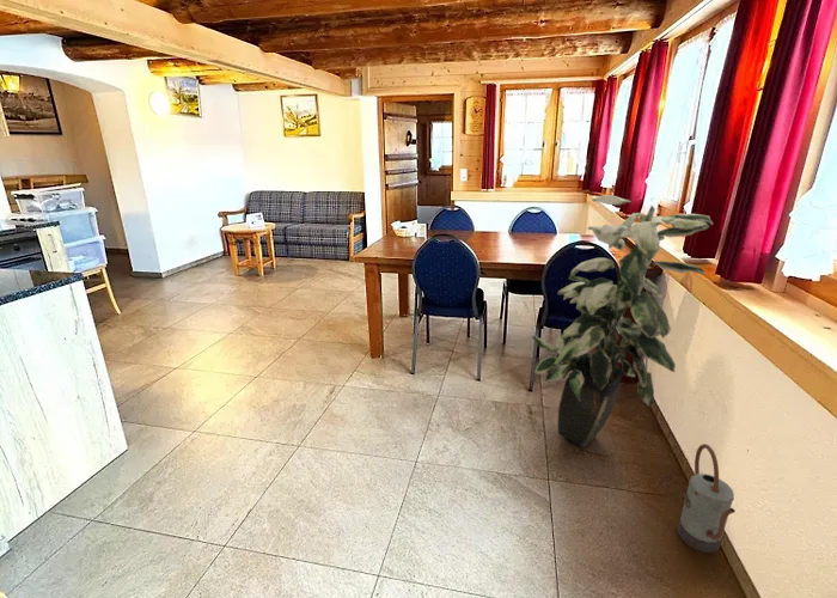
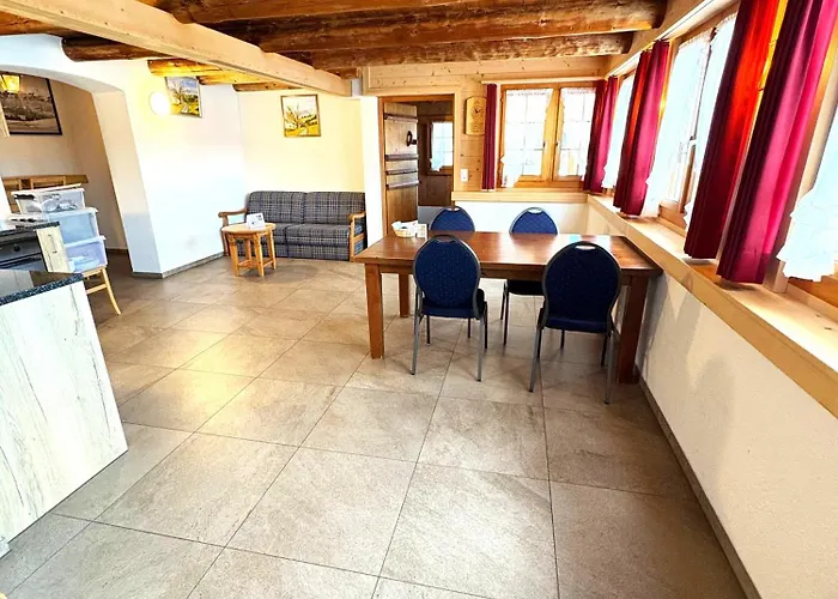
- watering can (708, 500)
- indoor plant (607, 329)
